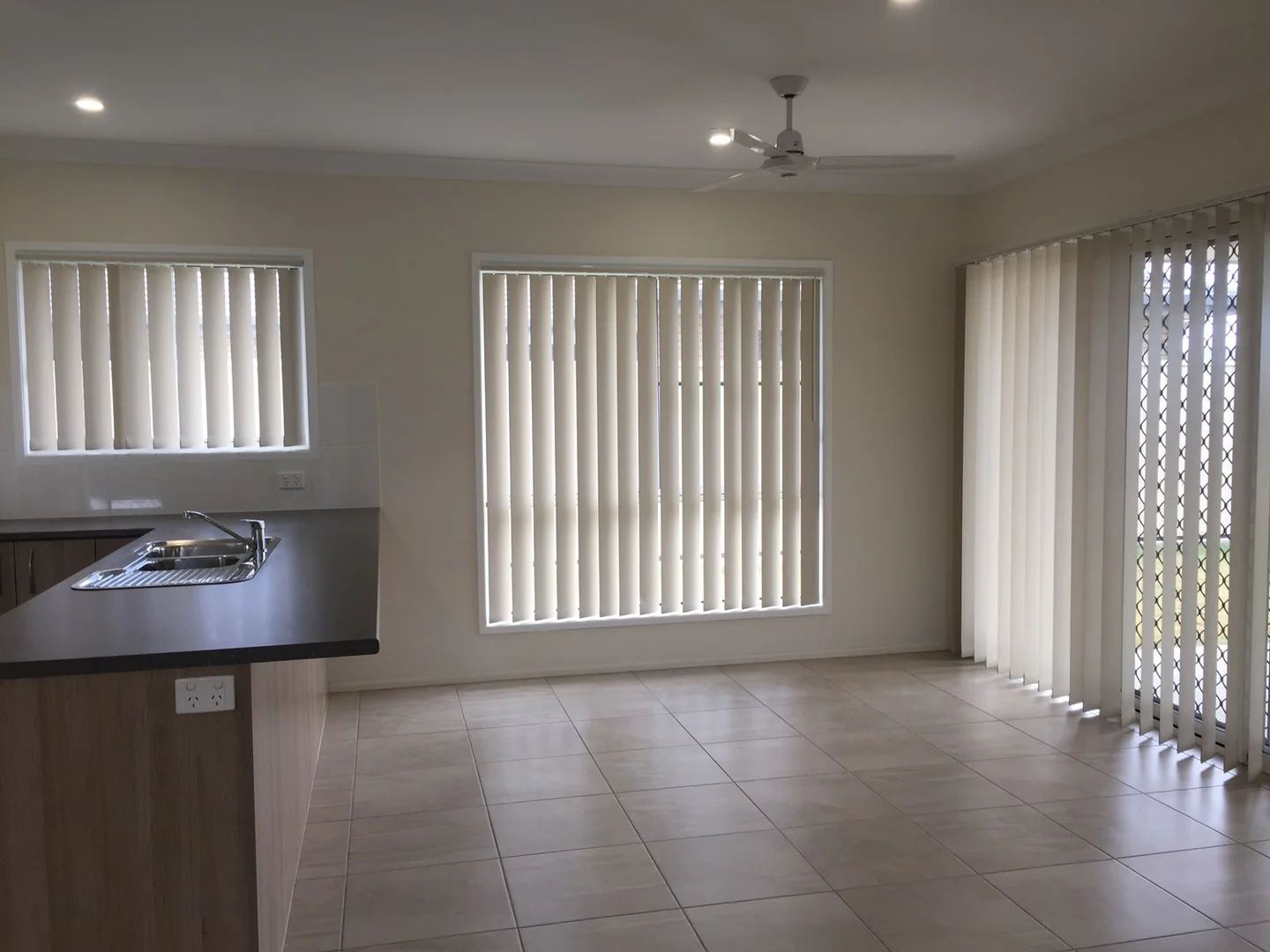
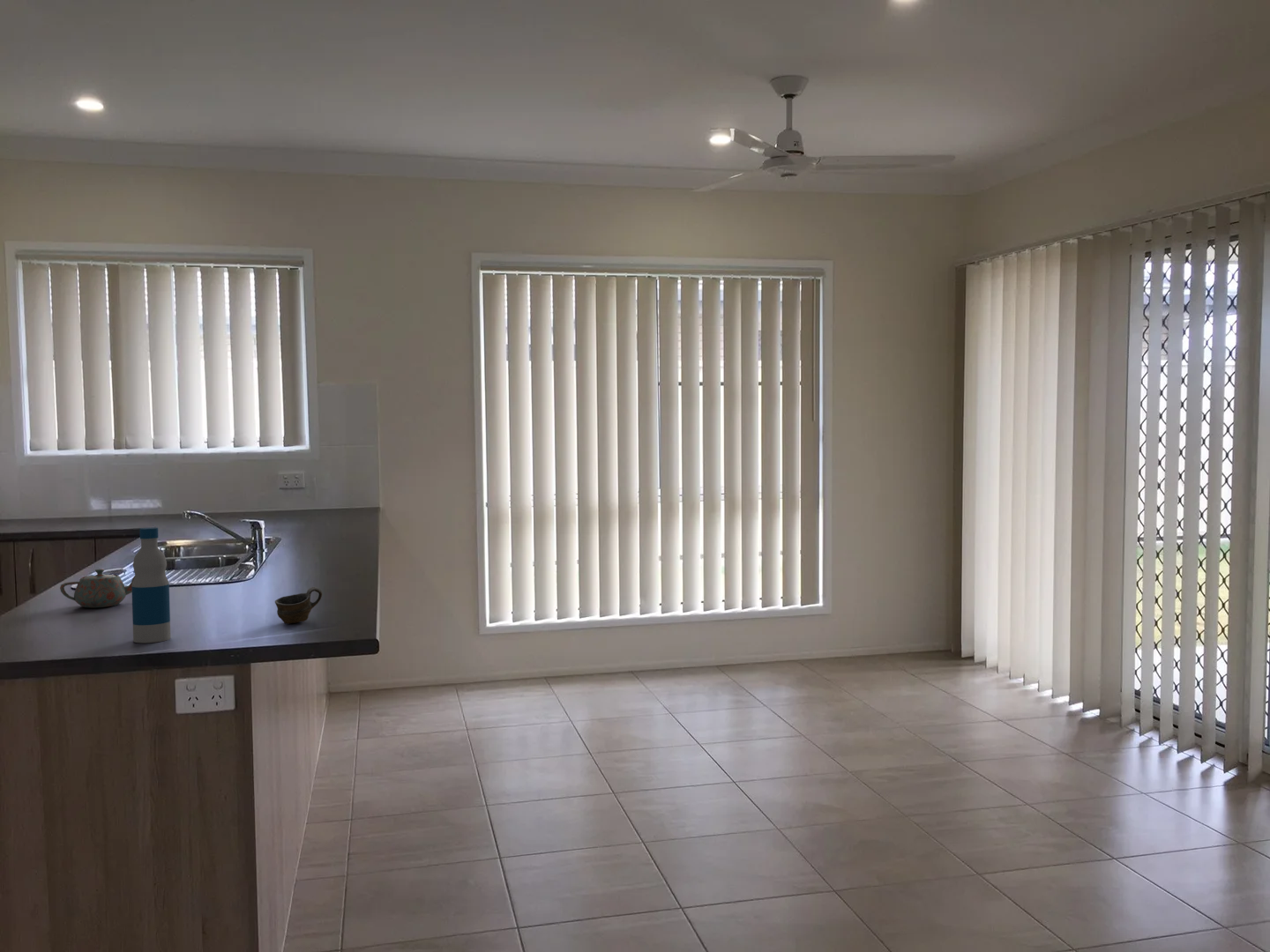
+ teapot (102, 587)
+ cup (296, 606)
+ bottle (150, 584)
